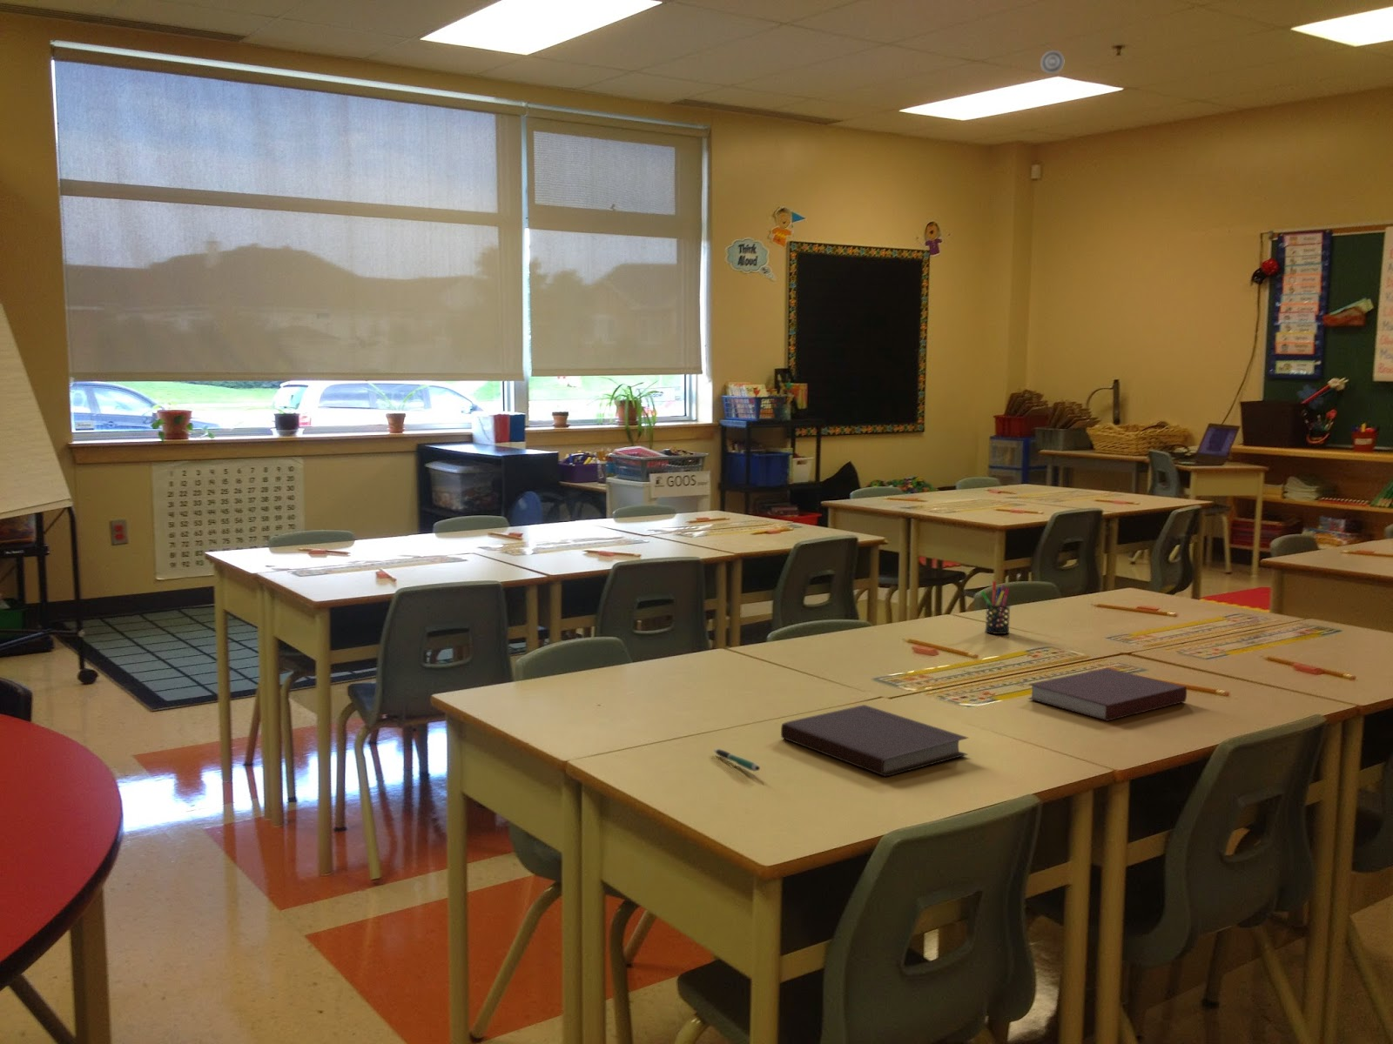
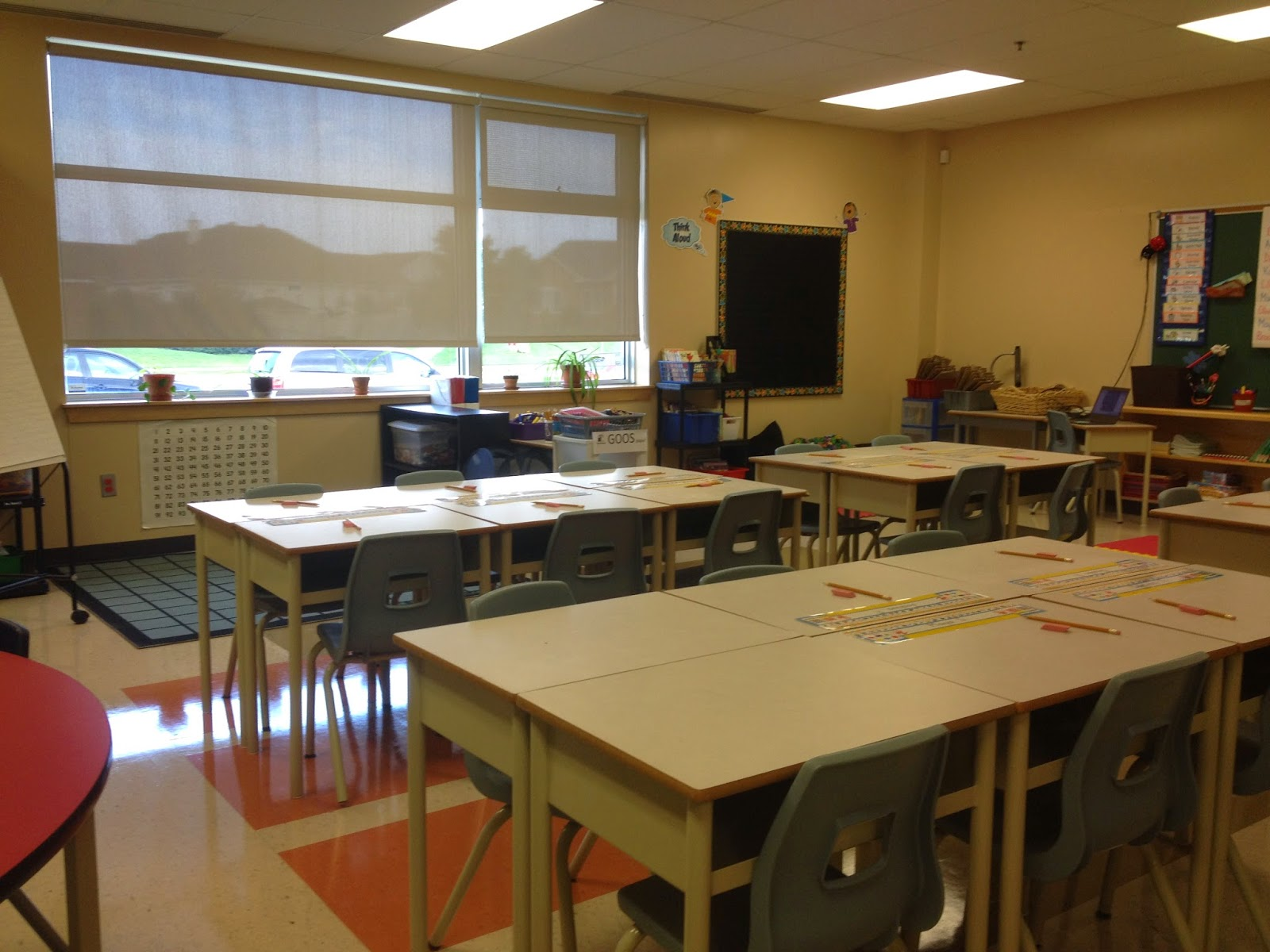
- pen holder (994, 608)
- pen (736, 759)
- smoke detector (1052, 61)
- notebook (872, 738)
- notebook (1108, 692)
